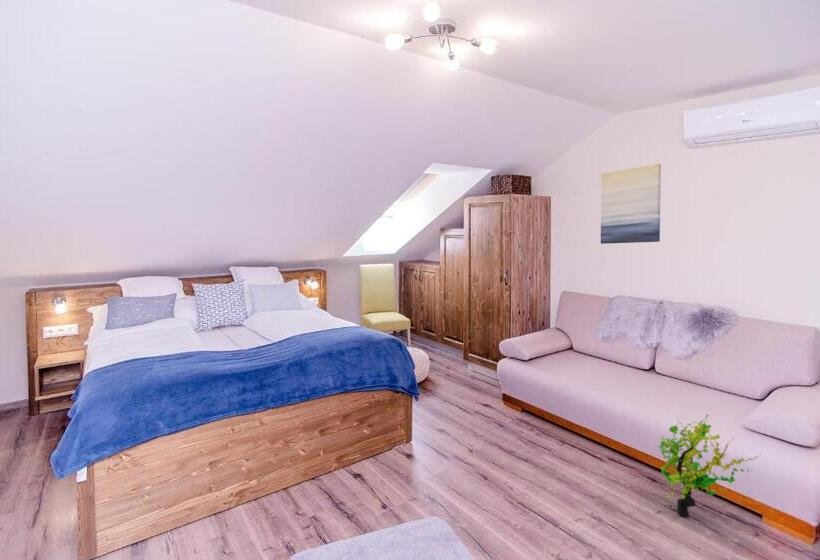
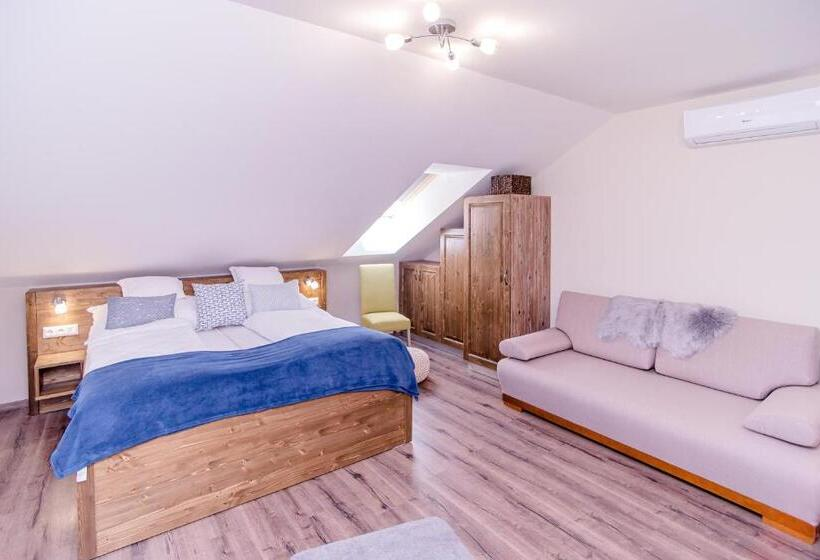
- wall art (629, 206)
- decorative plant (704, 472)
